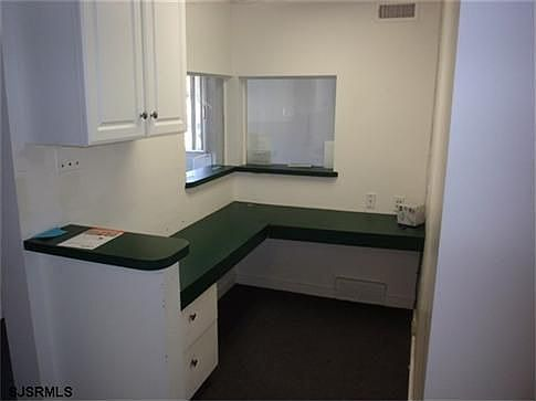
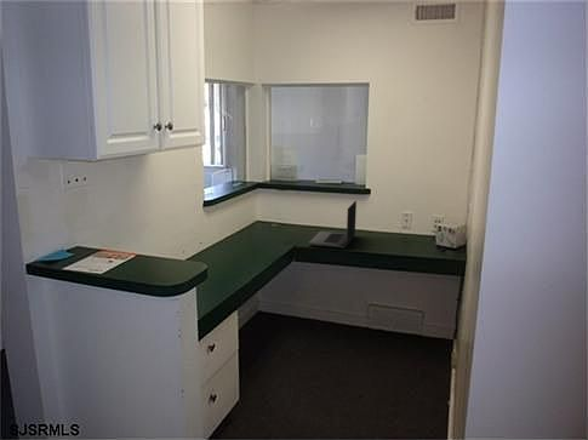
+ laptop computer (330, 232)
